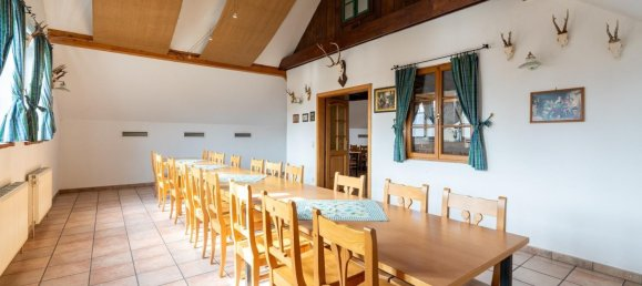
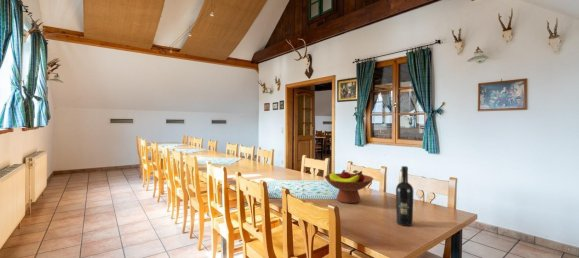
+ fruit bowl (348, 184)
+ wine bottle (404, 195)
